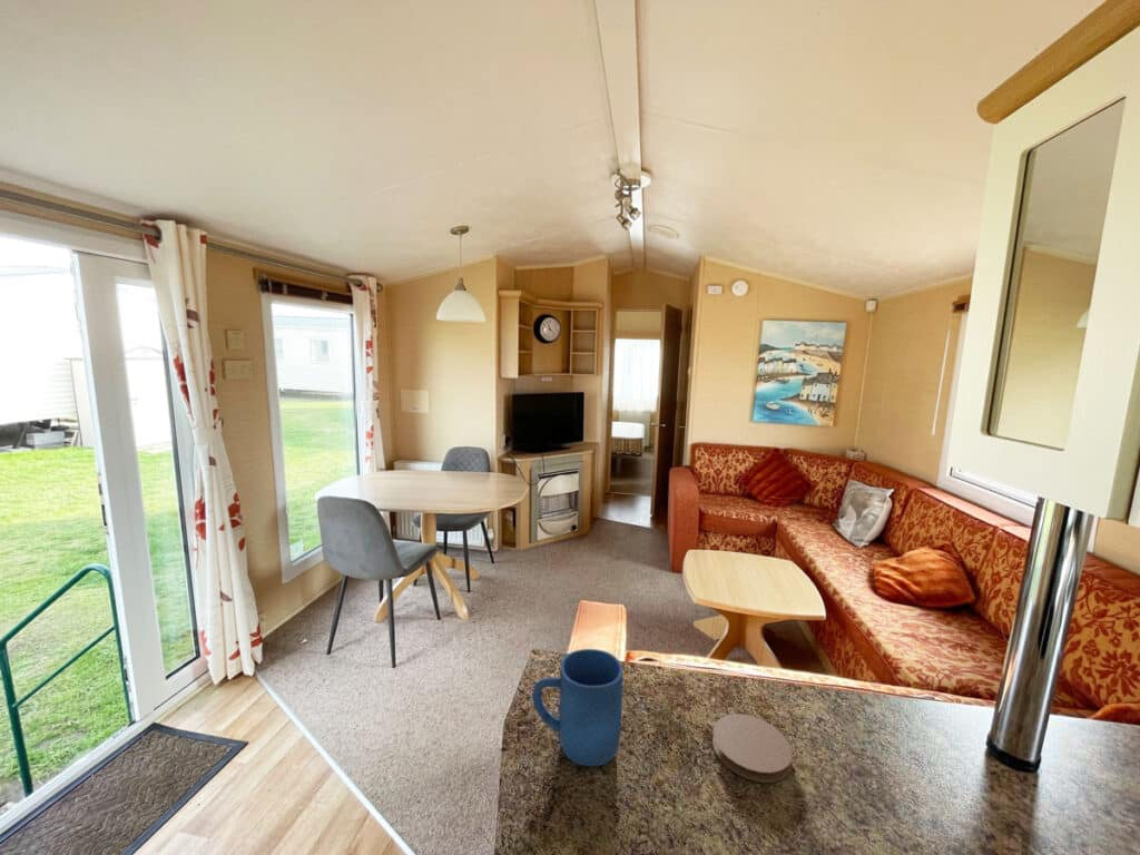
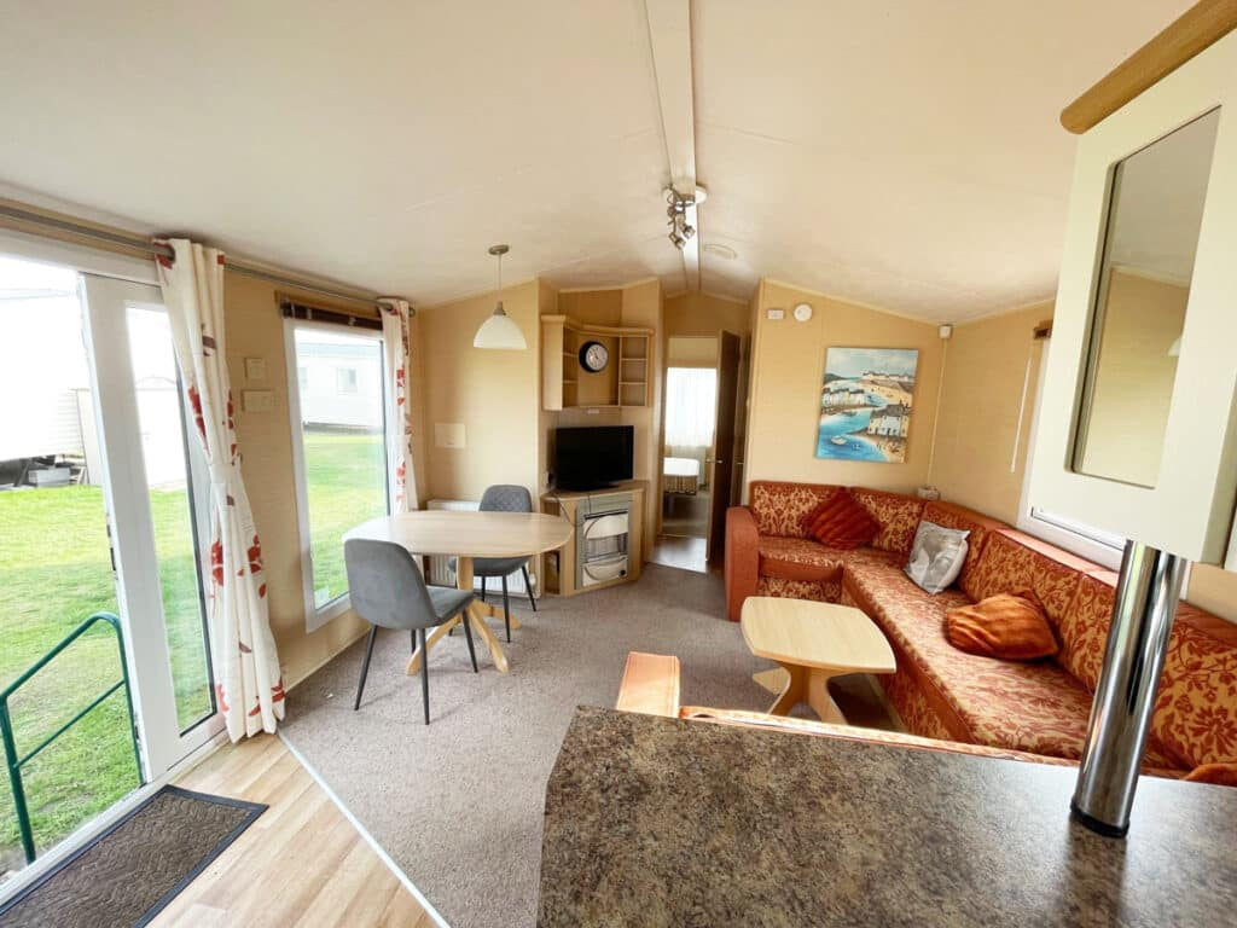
- mug (577, 706)
- coaster (750, 745)
